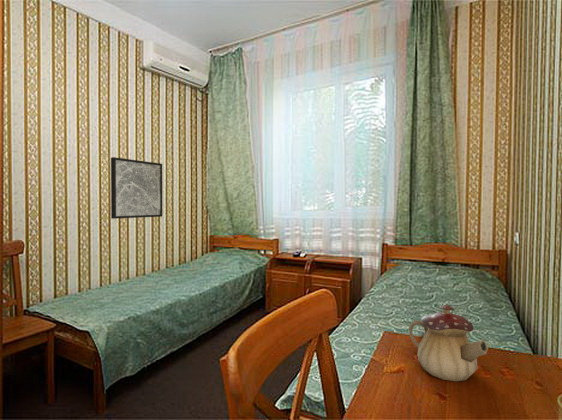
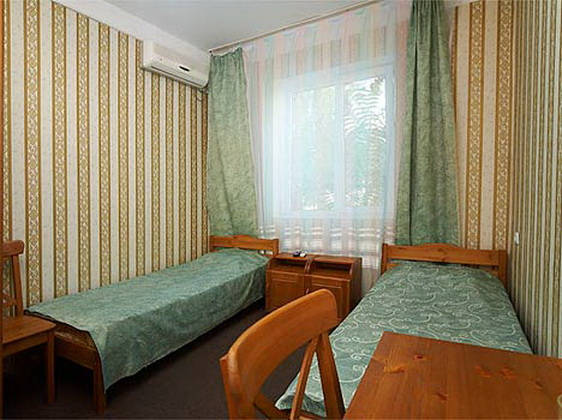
- teapot (442, 336)
- wall art (138, 189)
